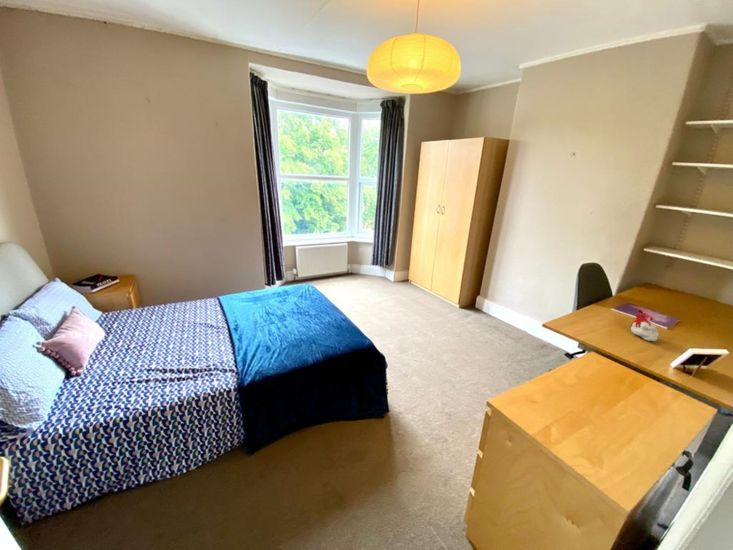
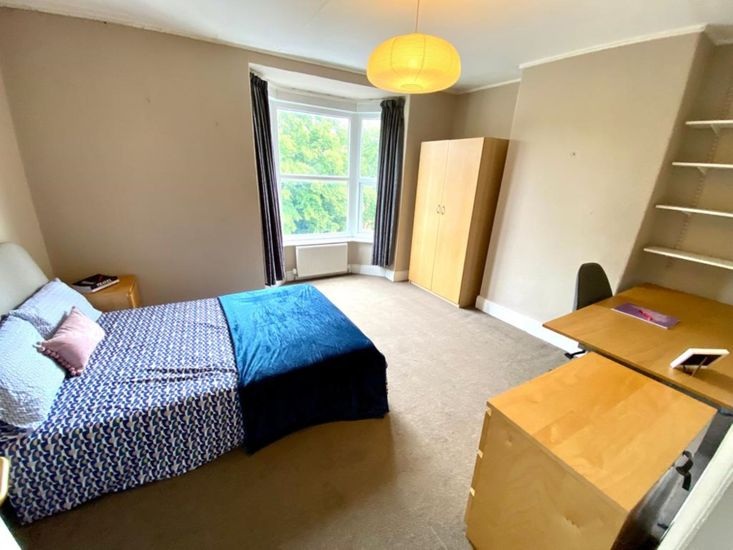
- candle (645, 327)
